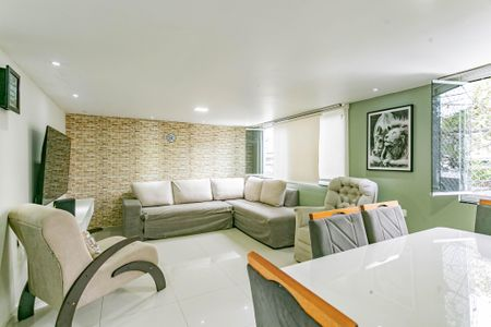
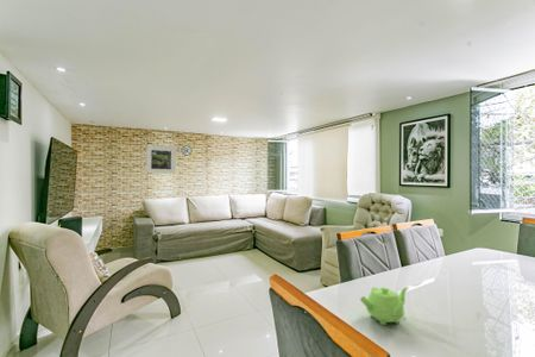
+ teapot (385, 303)
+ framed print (160, 159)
